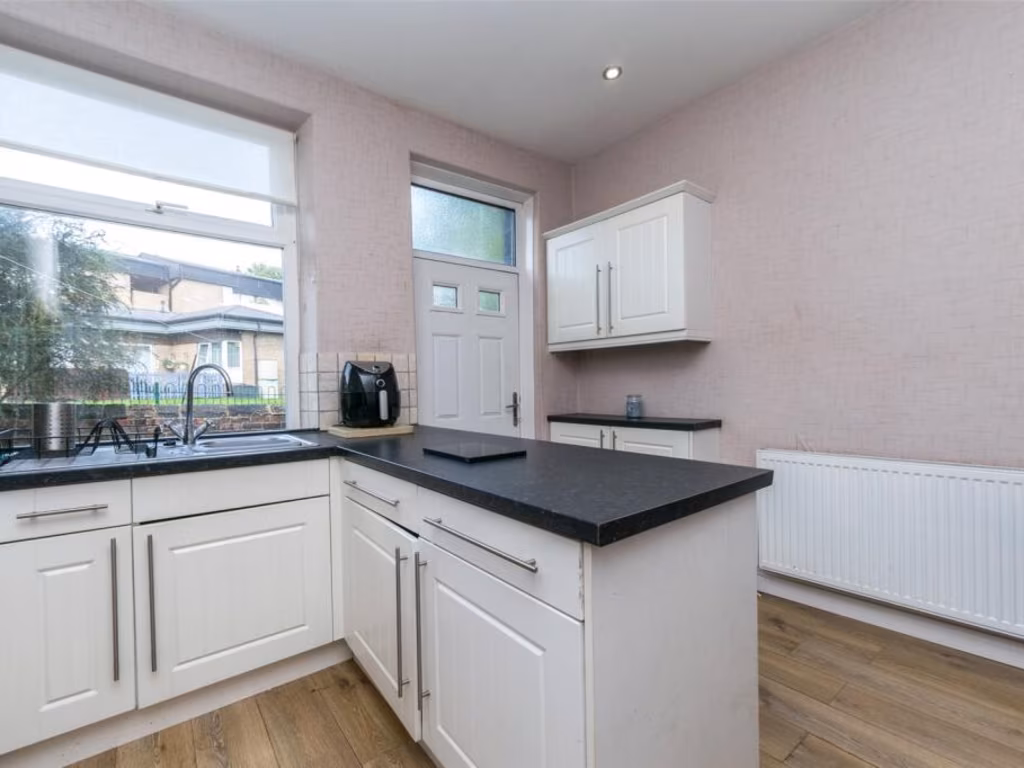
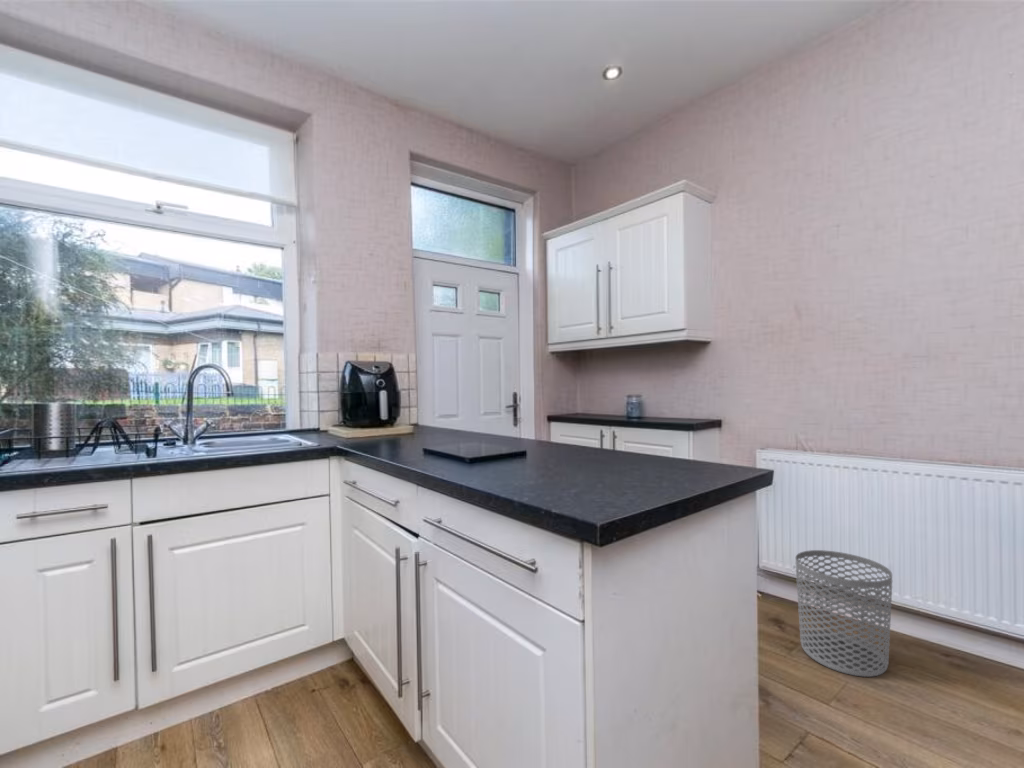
+ waste bin (843, 609)
